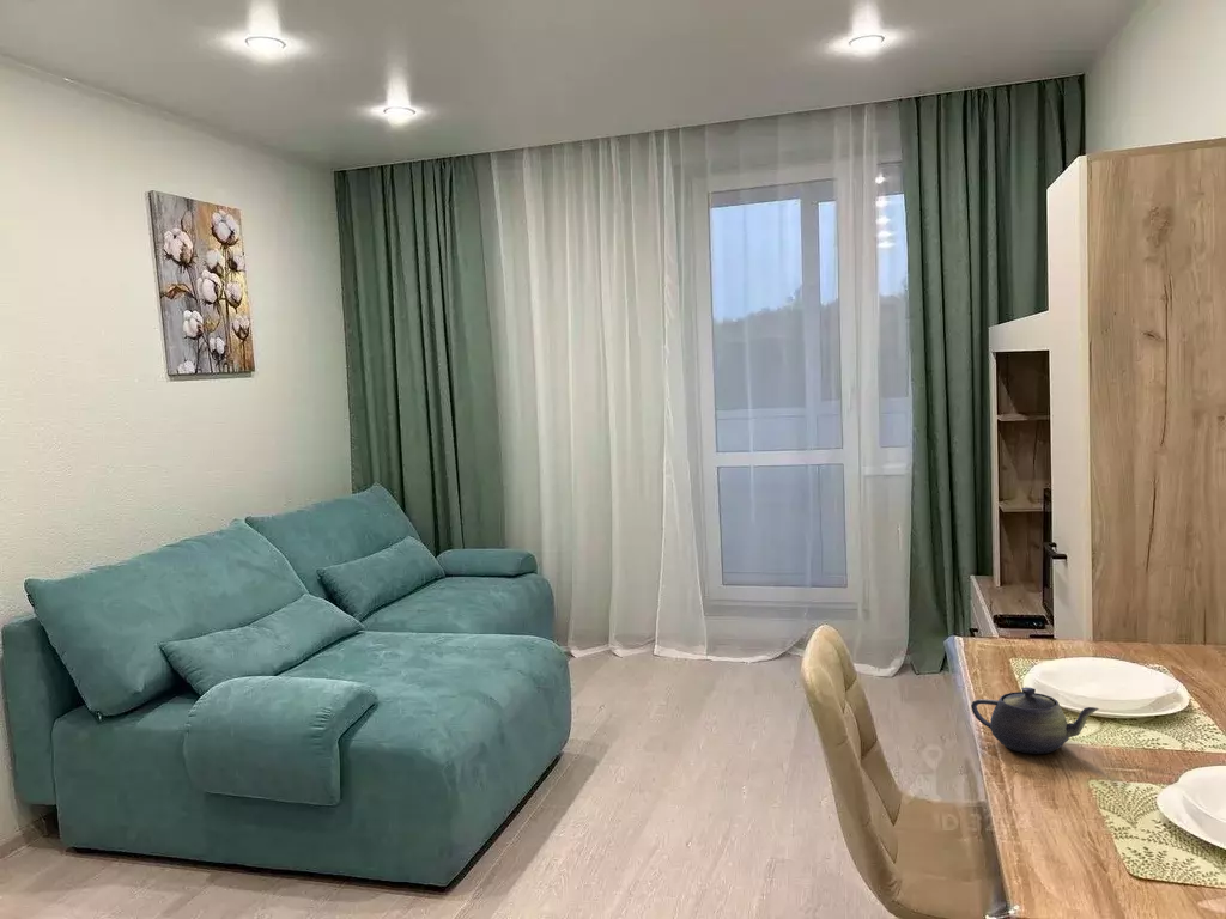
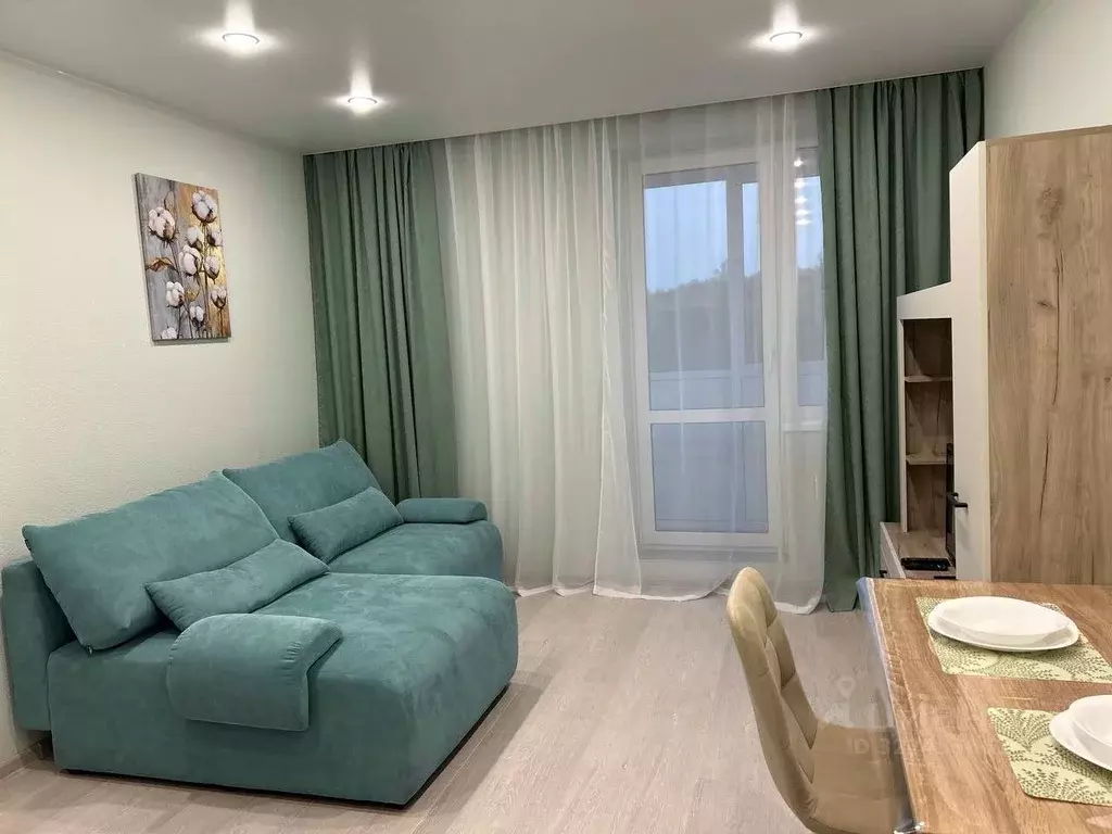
- teapot (1033, 717)
